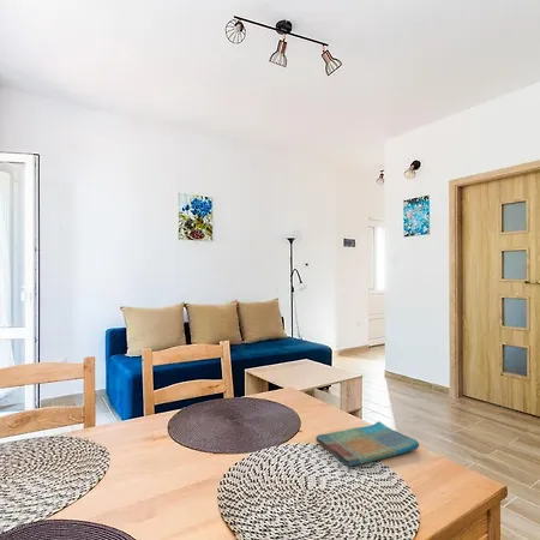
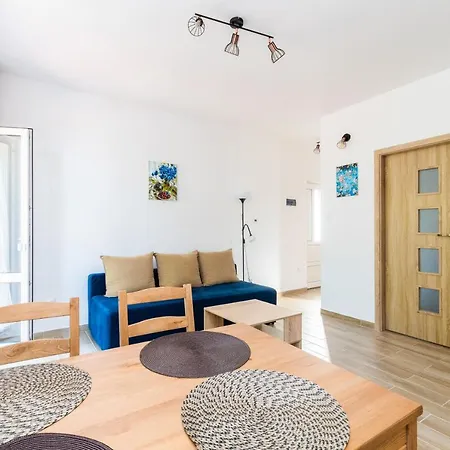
- dish towel (366, 442)
